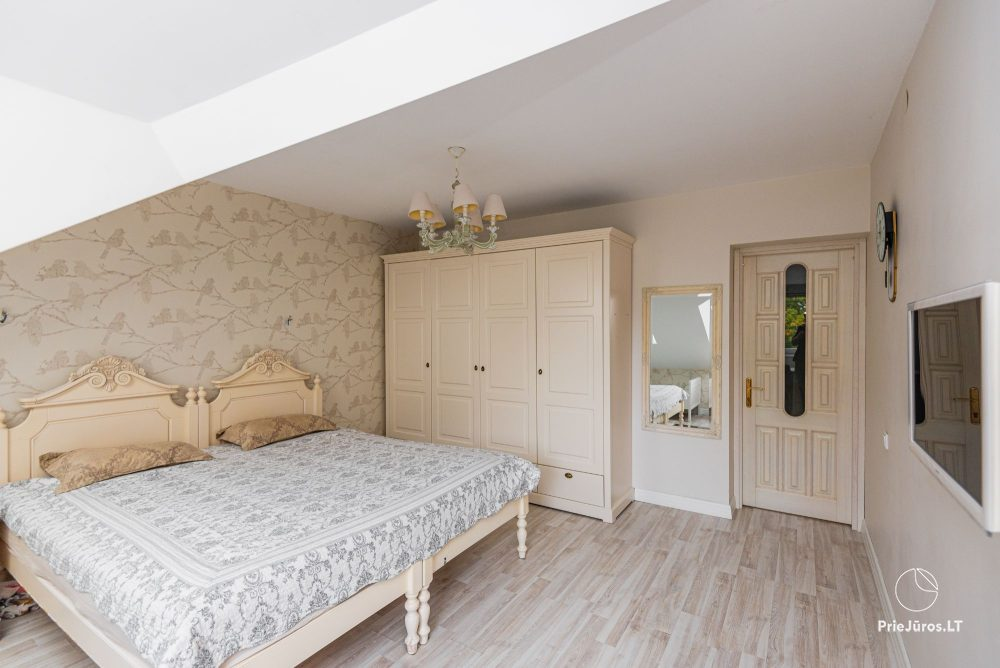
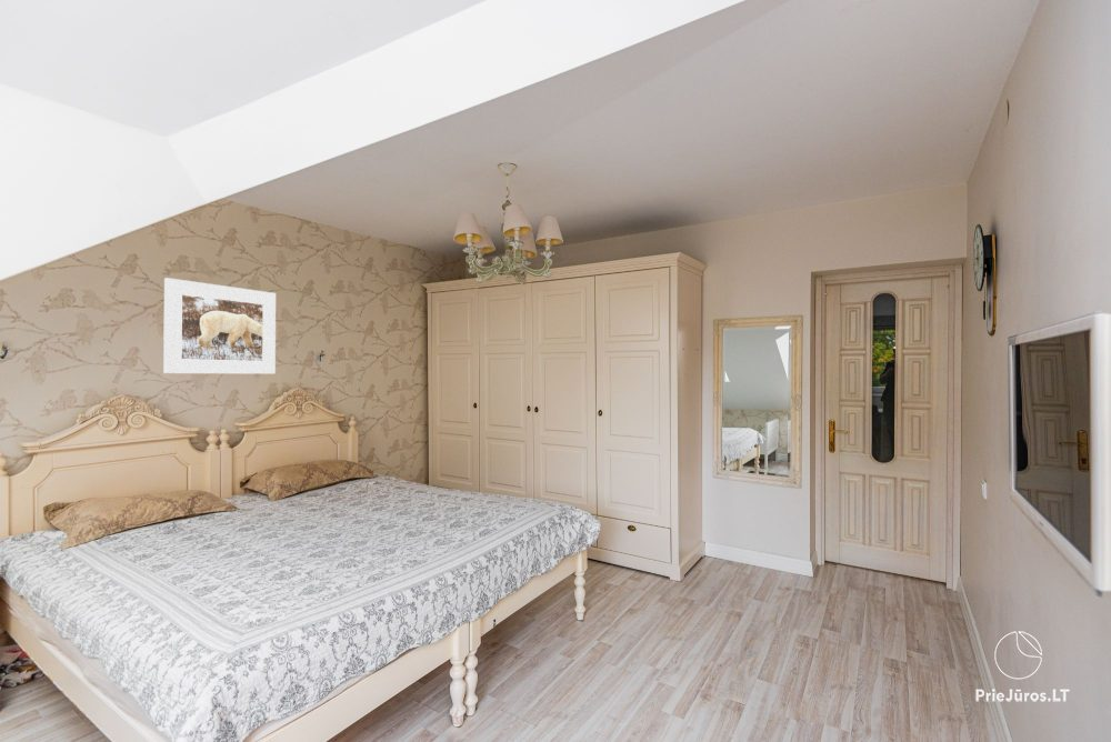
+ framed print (223, 329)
